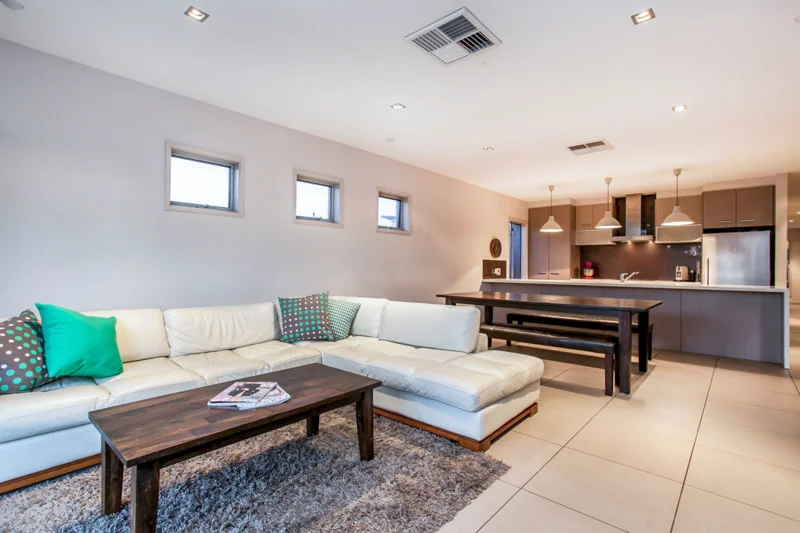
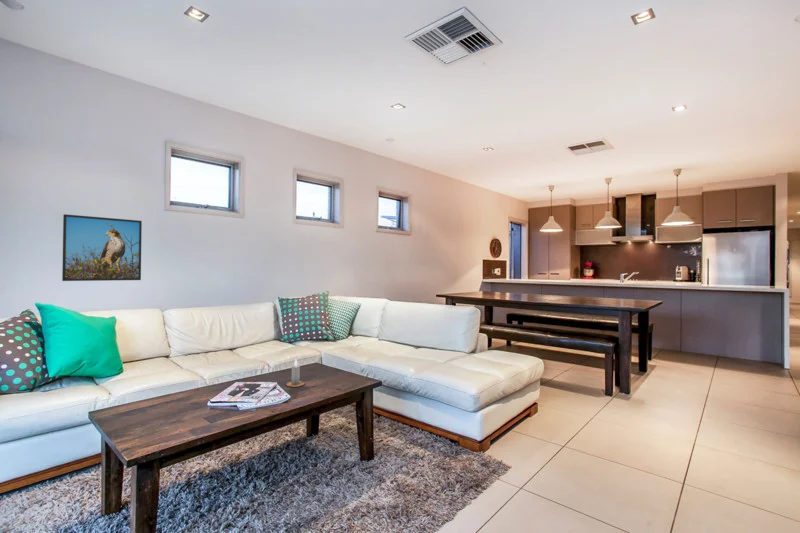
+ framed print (104, 249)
+ candle (295, 371)
